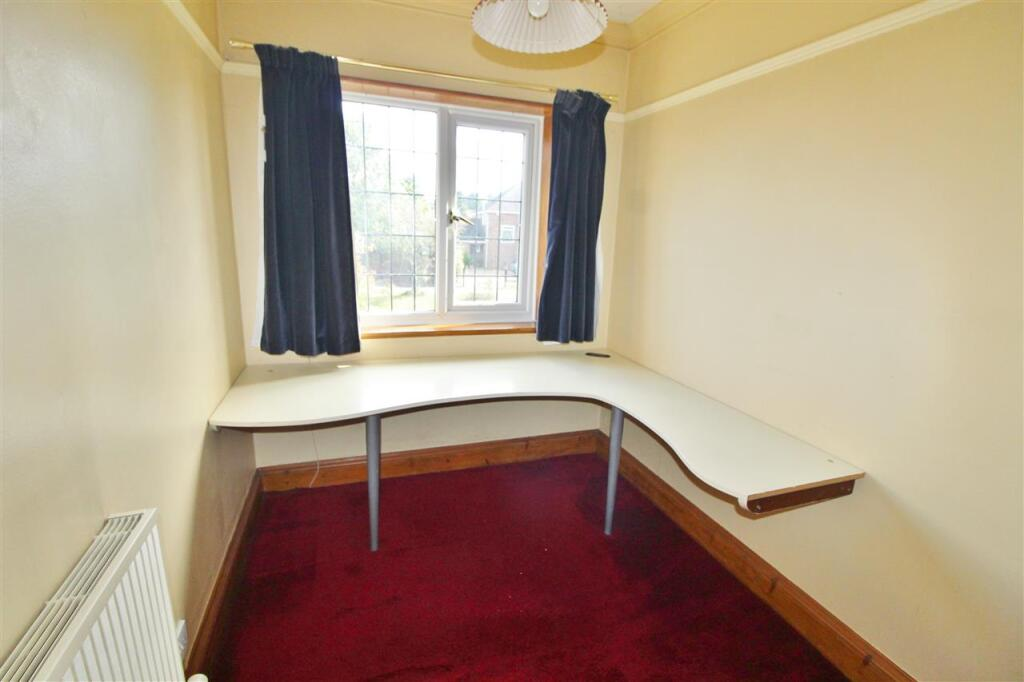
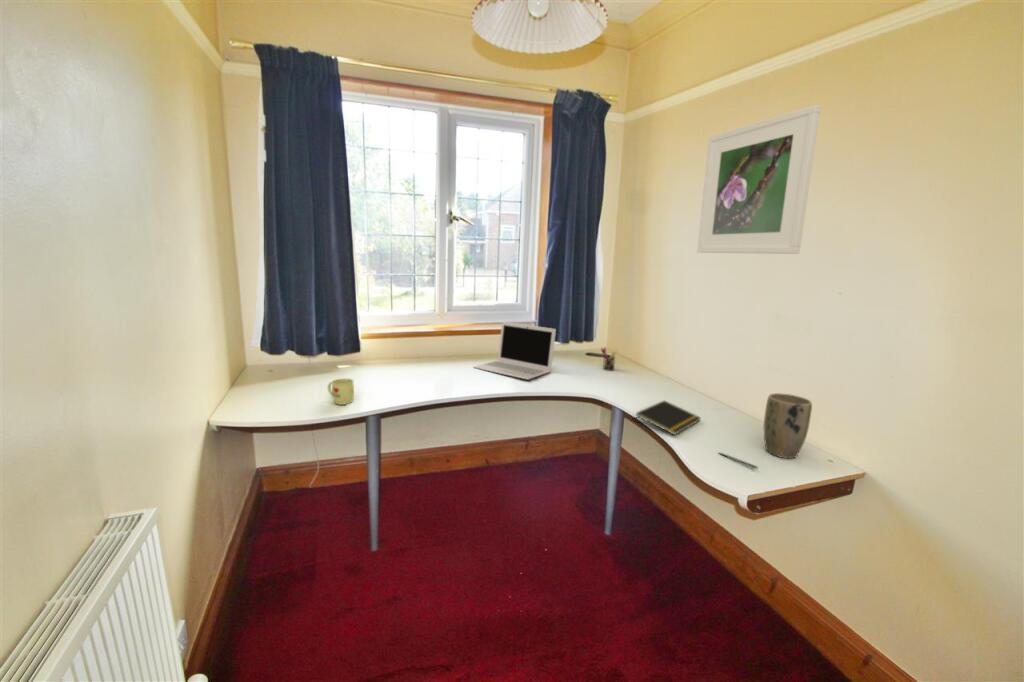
+ laptop (514, 348)
+ pen (736, 459)
+ mug (339, 391)
+ notepad (669, 416)
+ plant pot (785, 426)
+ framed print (749, 189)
+ pen holder (609, 358)
